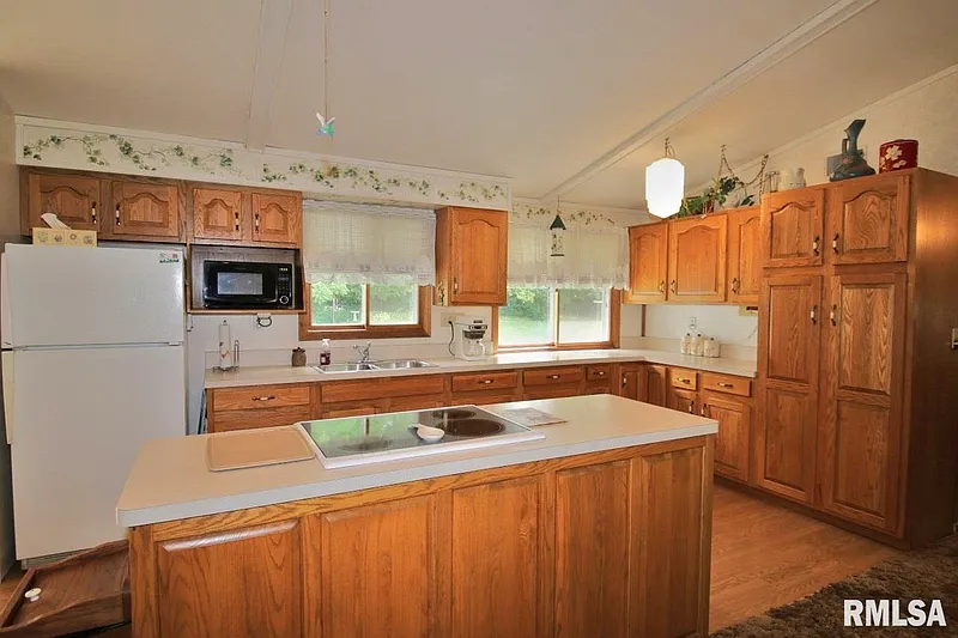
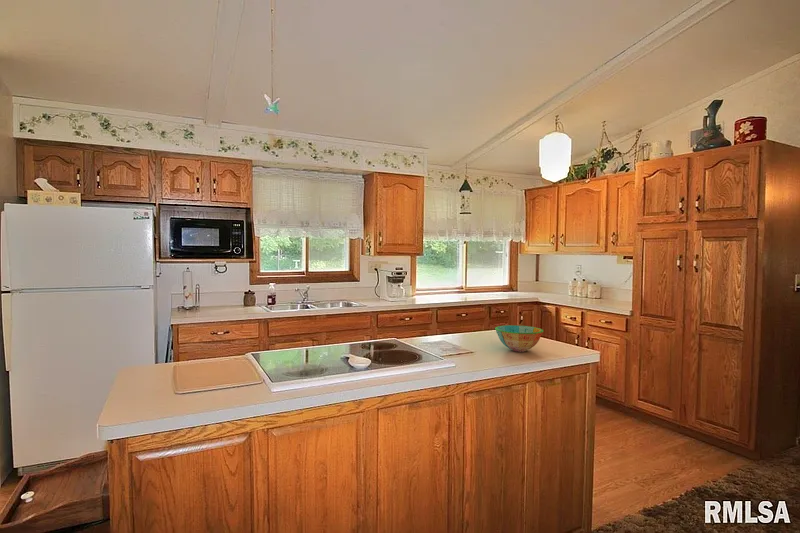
+ bowl (518, 339)
